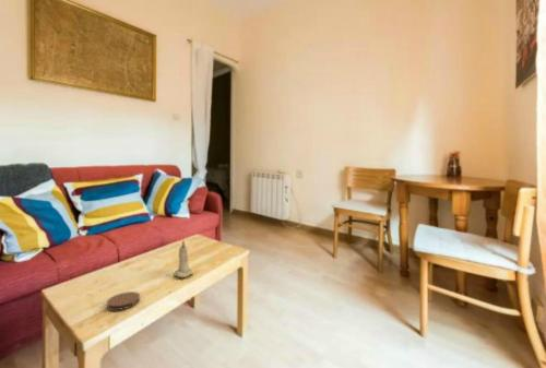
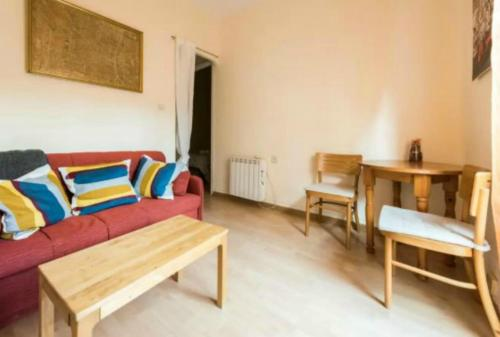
- coaster (123, 300)
- candle (182, 257)
